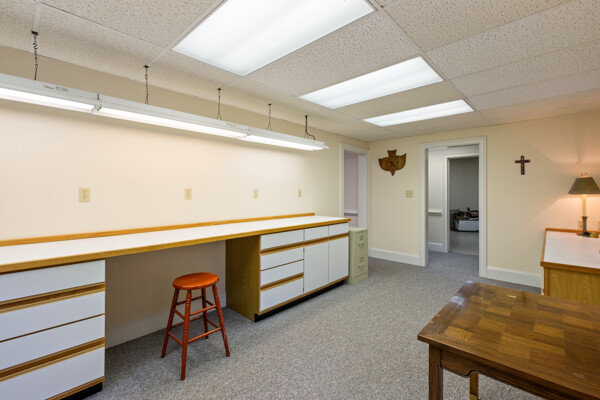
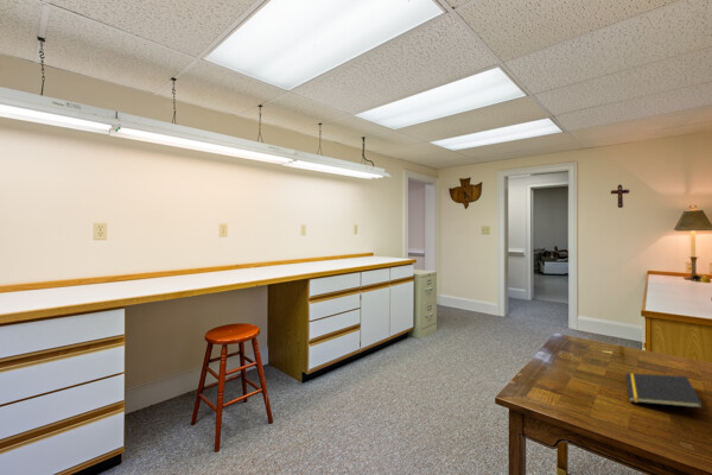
+ notepad (659, 388)
